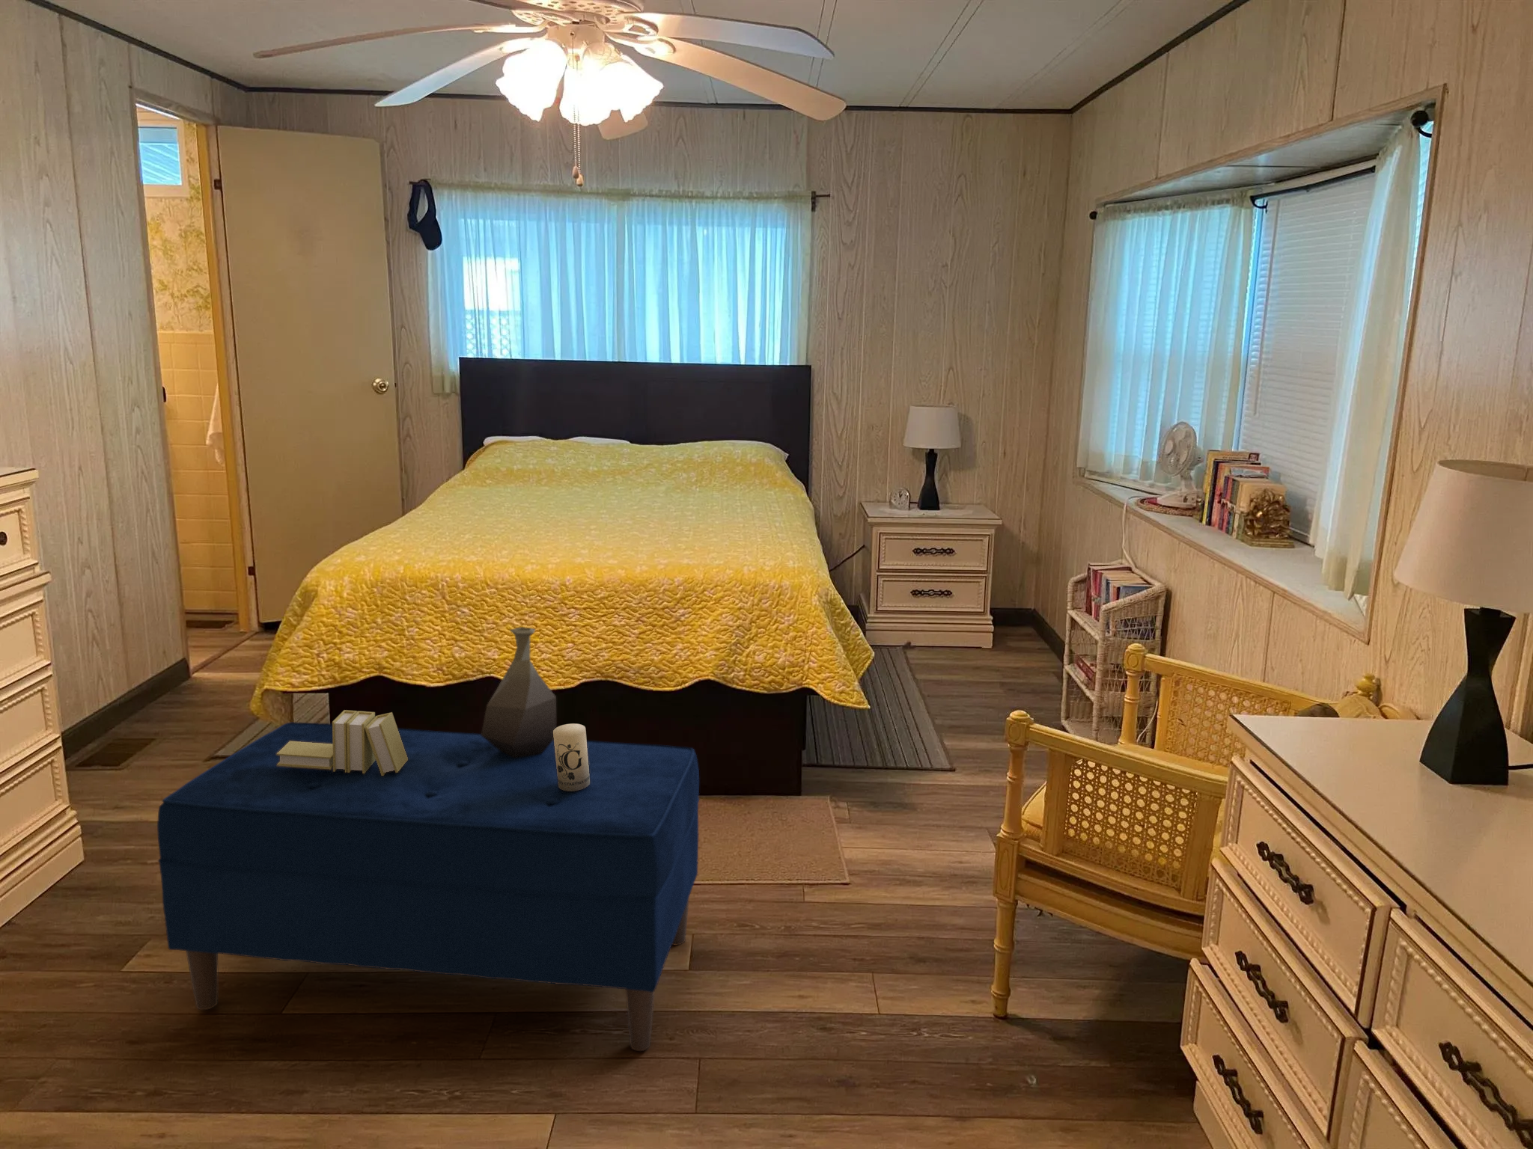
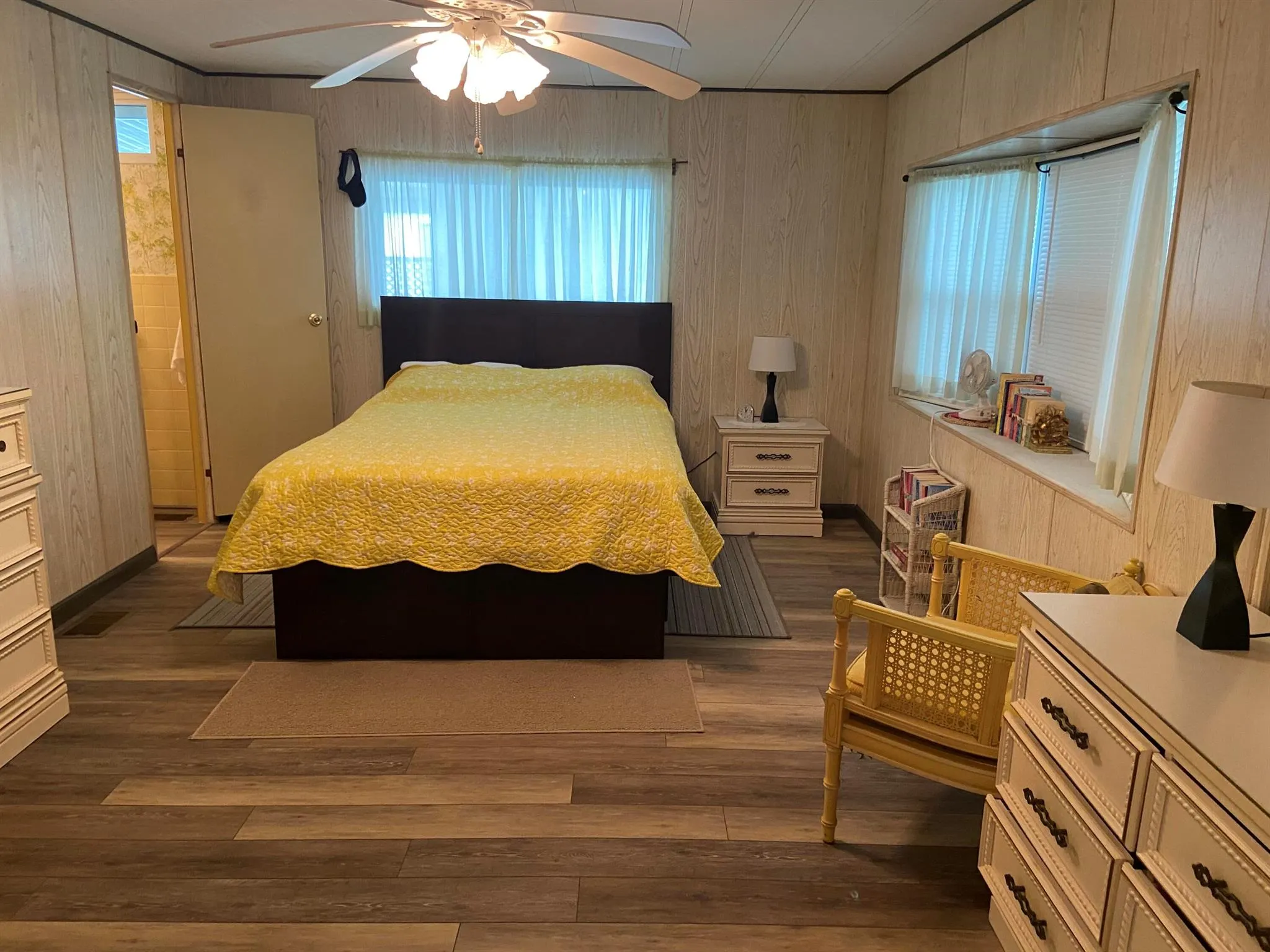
- books (342, 742)
- candle (573, 757)
- vase (521, 689)
- bench (451, 874)
